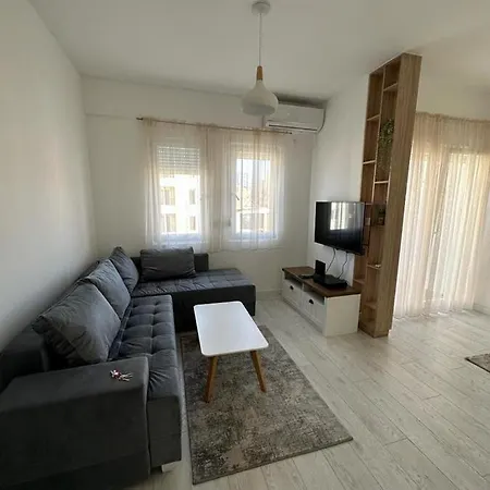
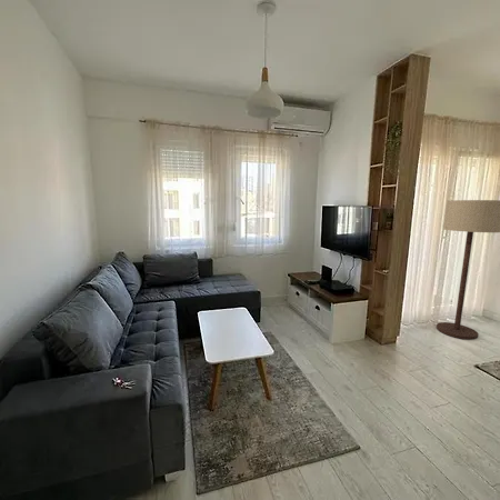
+ floor lamp (464, 268)
